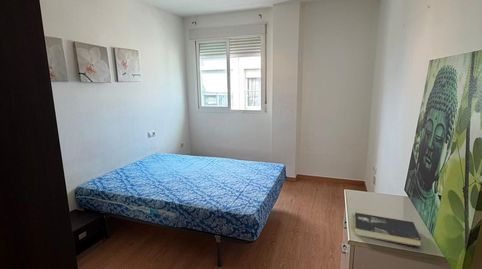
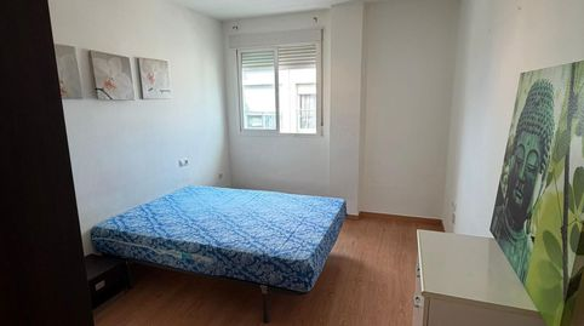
- book (384, 227)
